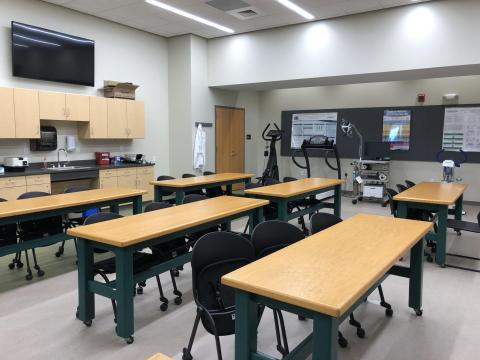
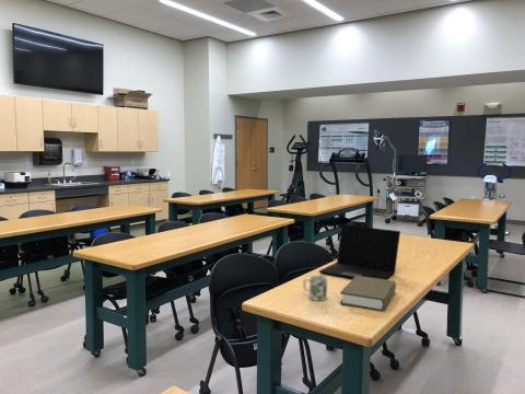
+ mug (314, 287)
+ laptop (360, 252)
+ book (369, 291)
